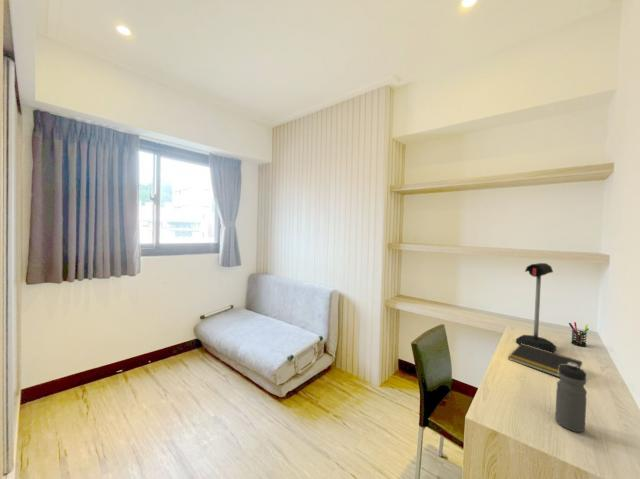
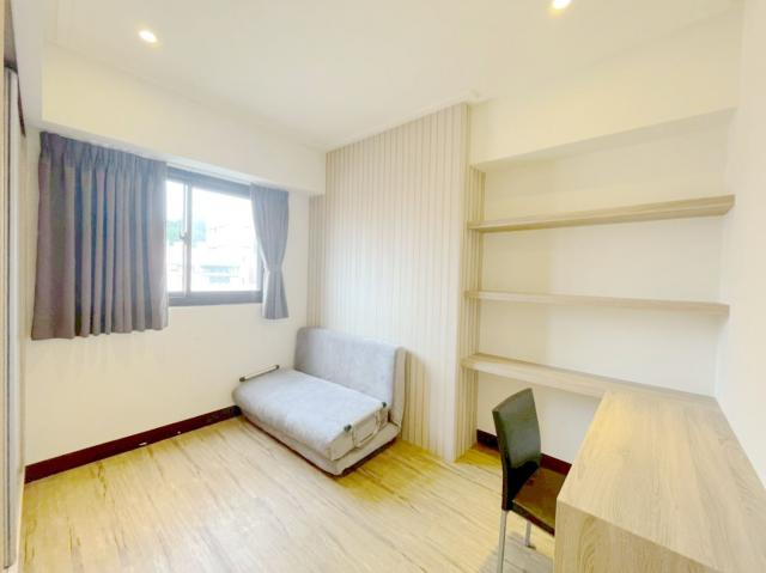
- notepad (543, 360)
- mailbox (537, 304)
- pen holder (580, 333)
- water bottle (571, 394)
